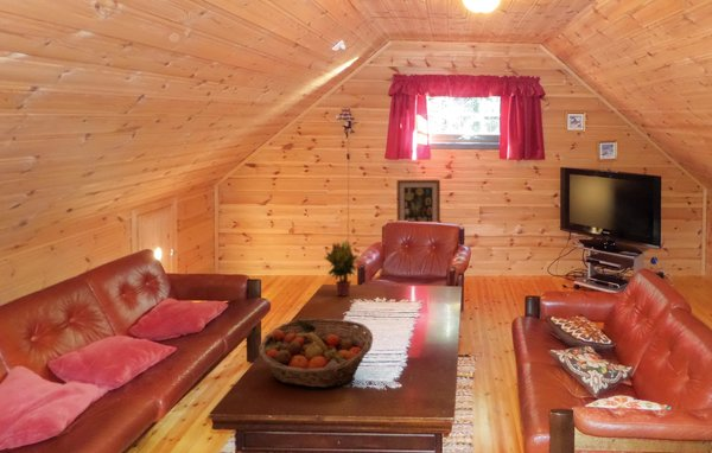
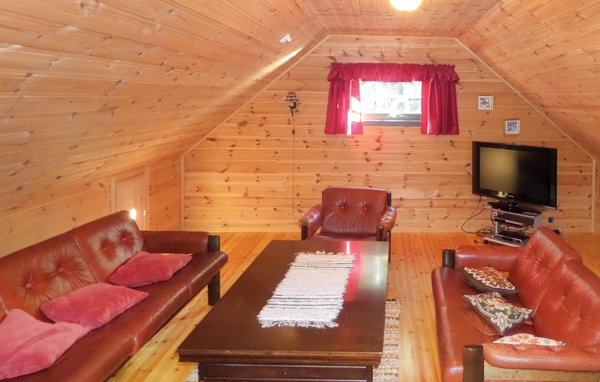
- wall art (418, 205)
- fruit basket (316, 351)
- potted plant (343, 267)
